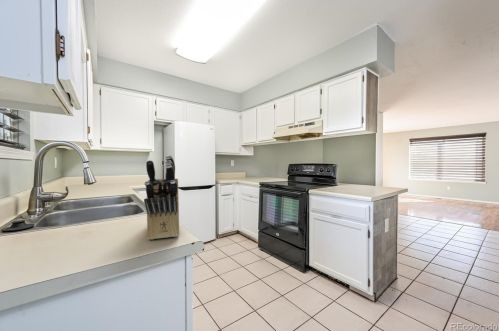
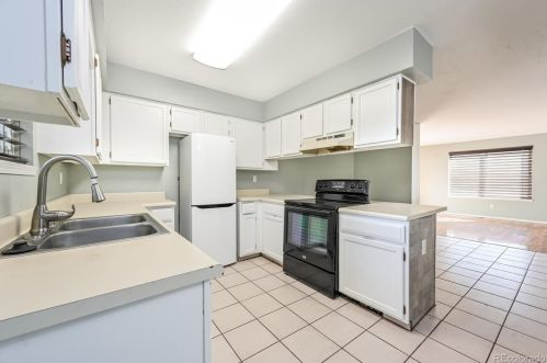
- knife block (164, 194)
